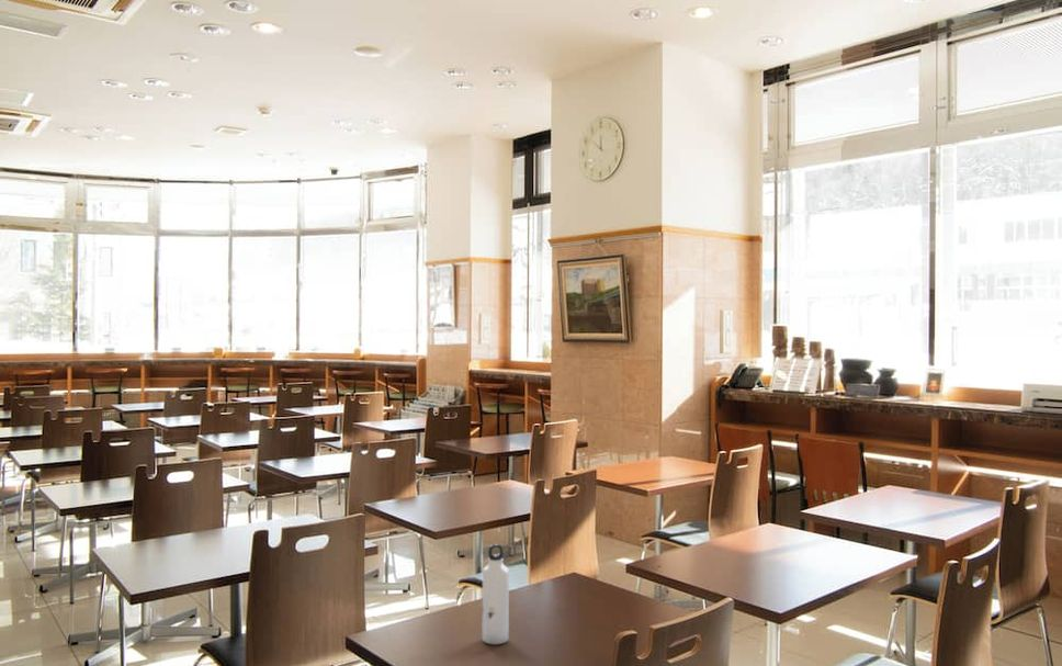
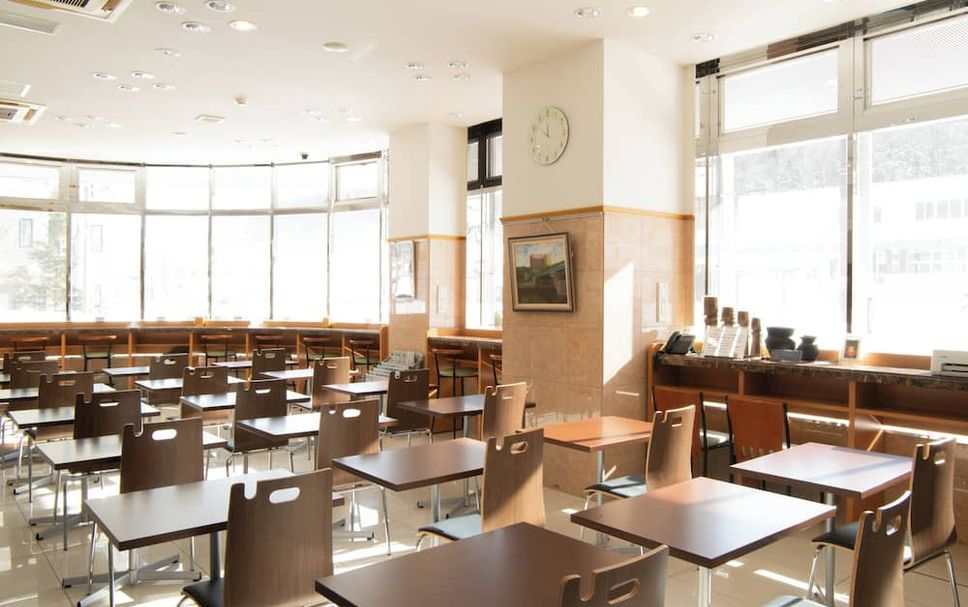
- water bottle (495, 591)
